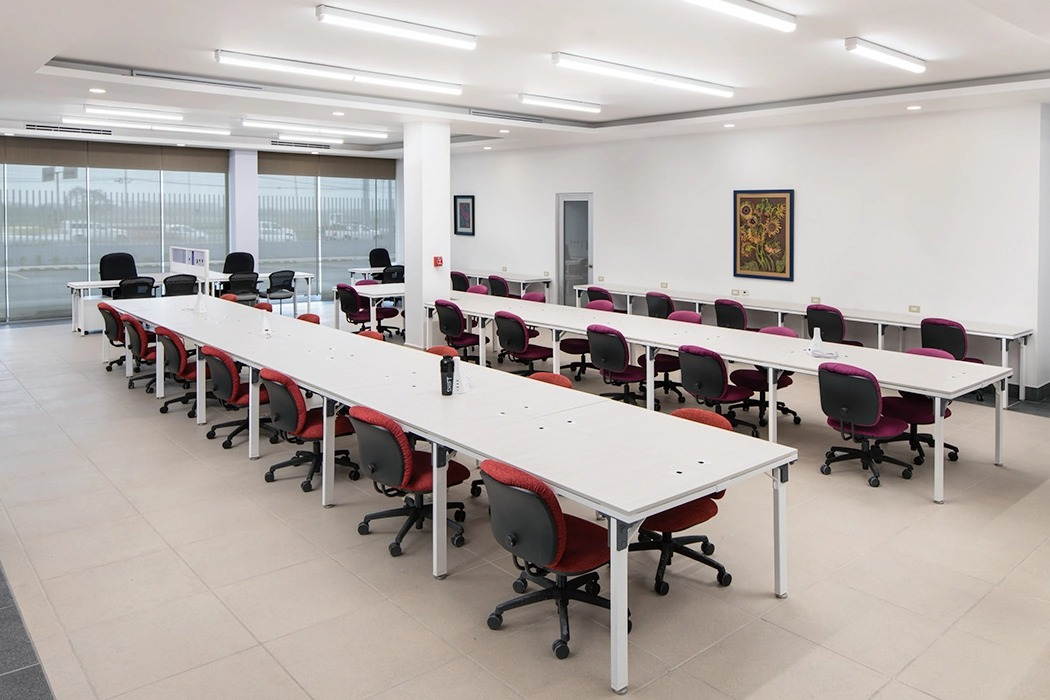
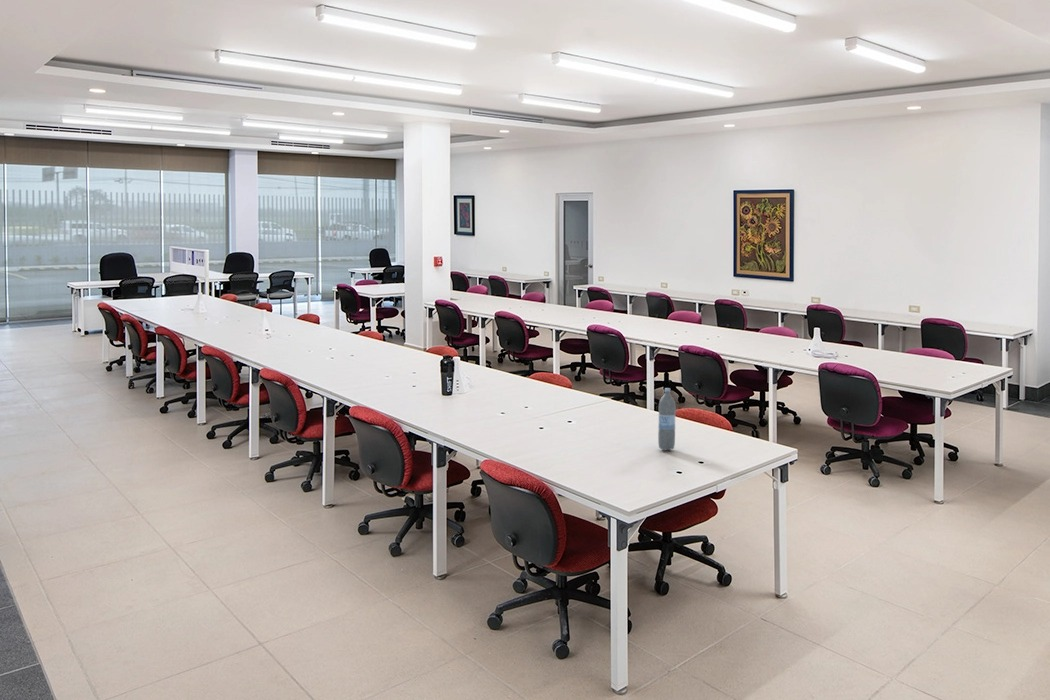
+ water bottle (666, 419)
